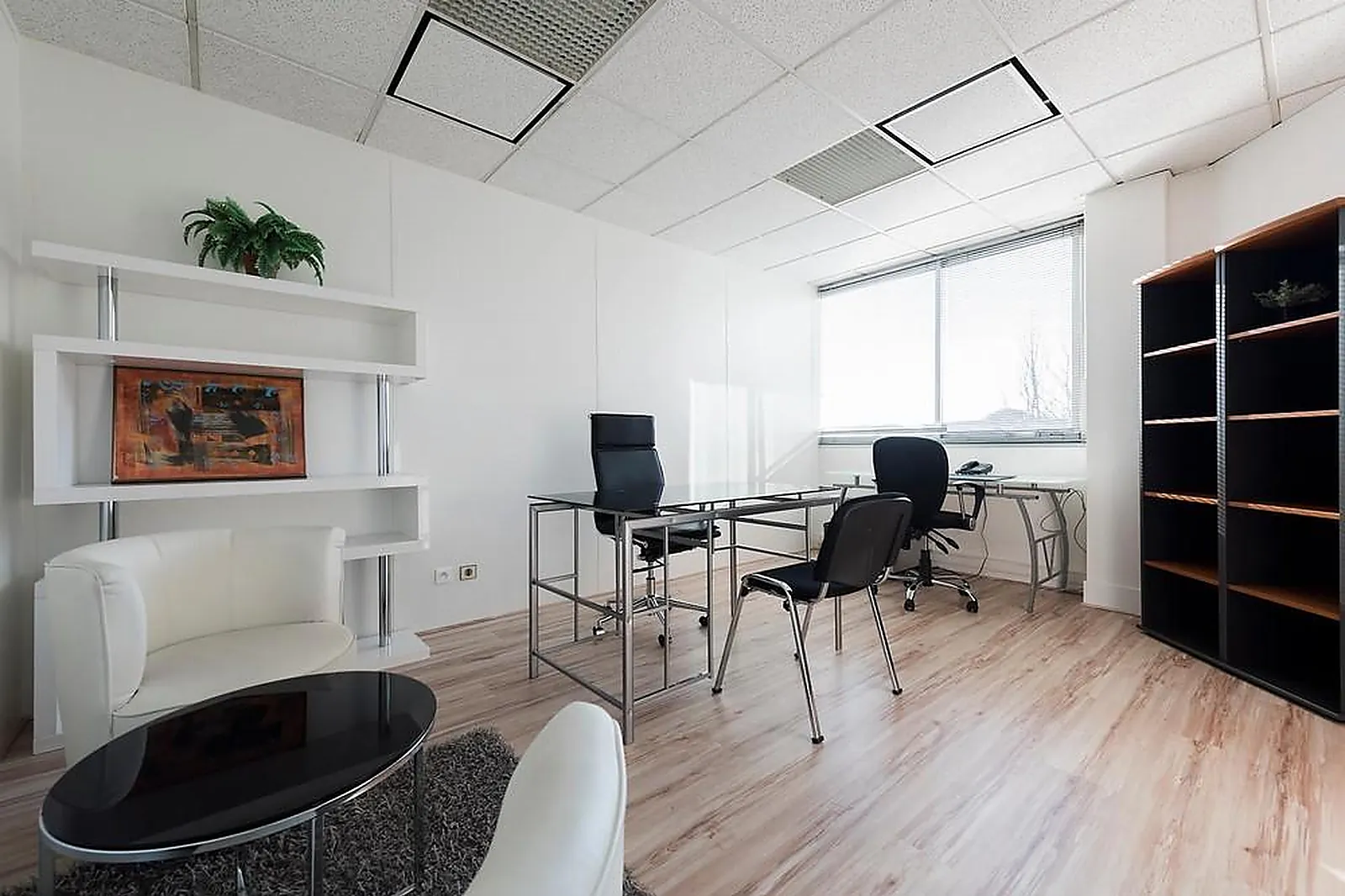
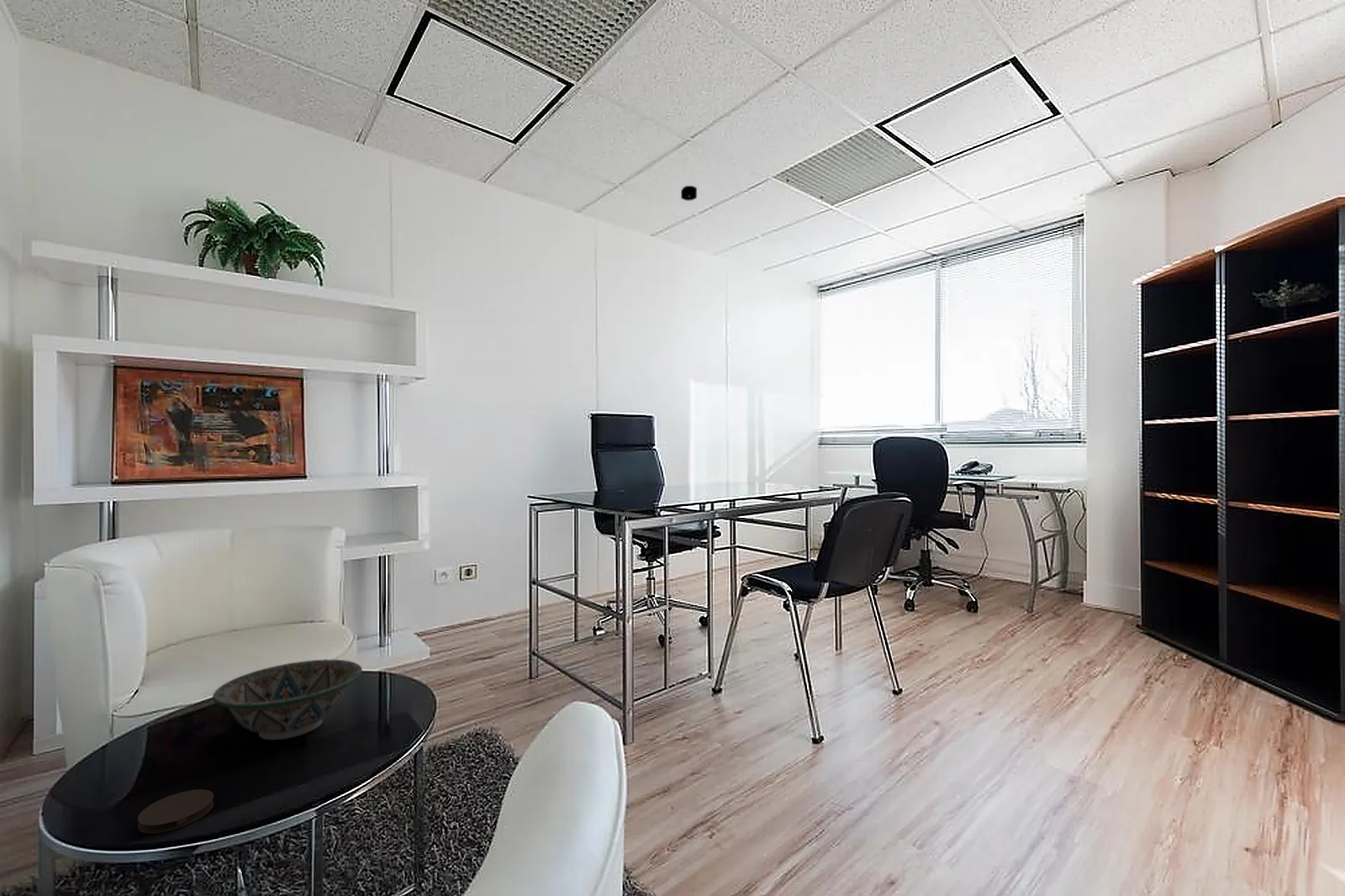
+ coaster (177, 810)
+ decorative bowl (292, 703)
+ smoke detector (688, 192)
